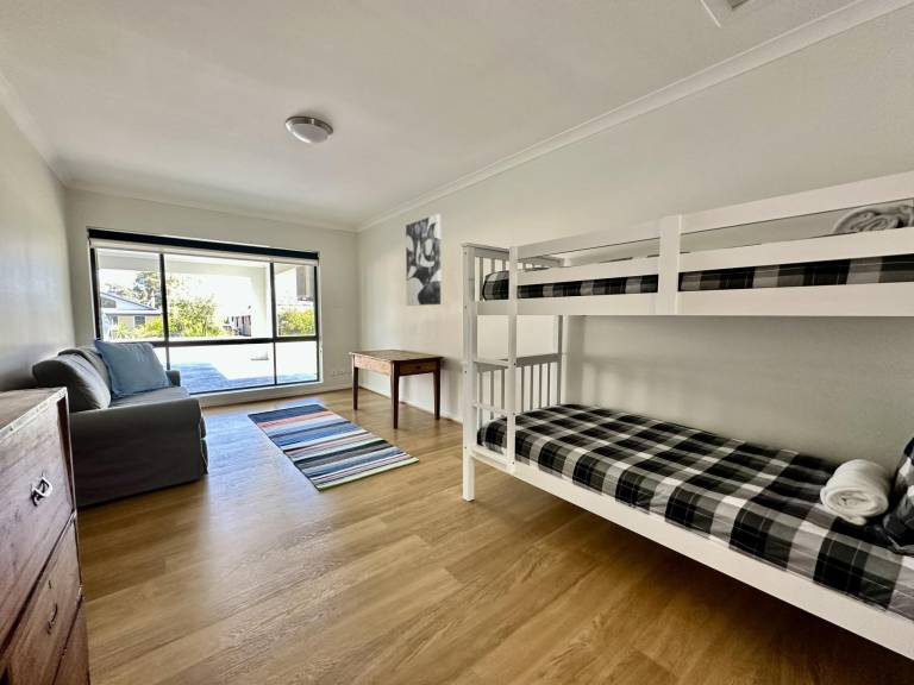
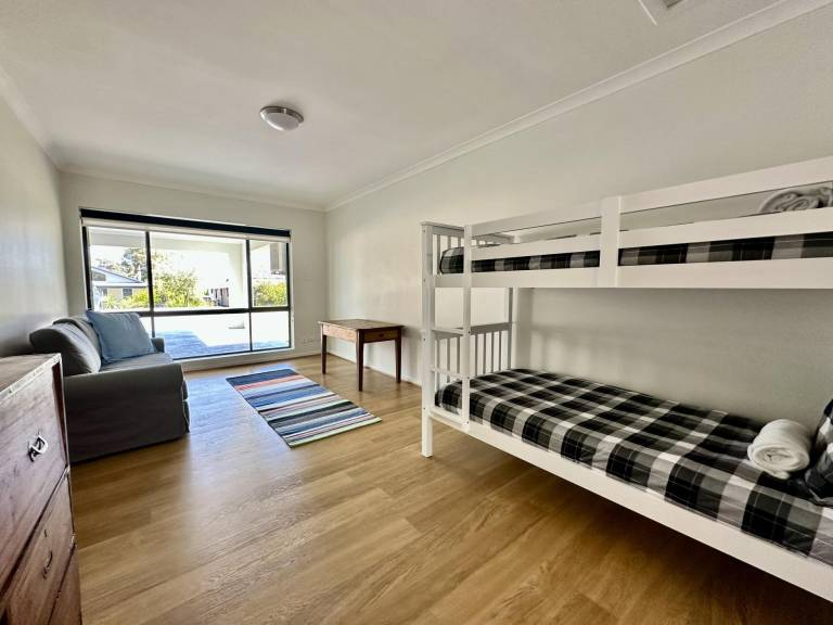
- wall art (422, 263)
